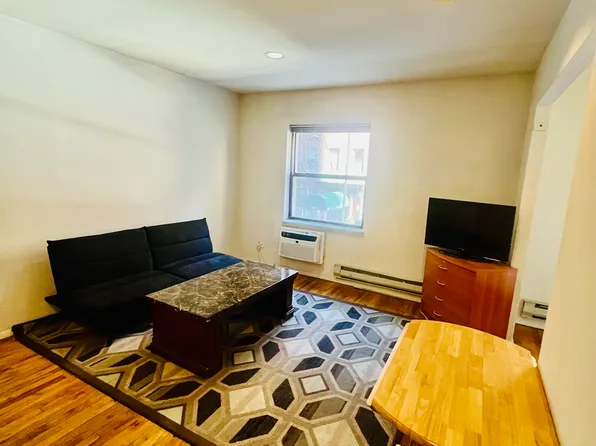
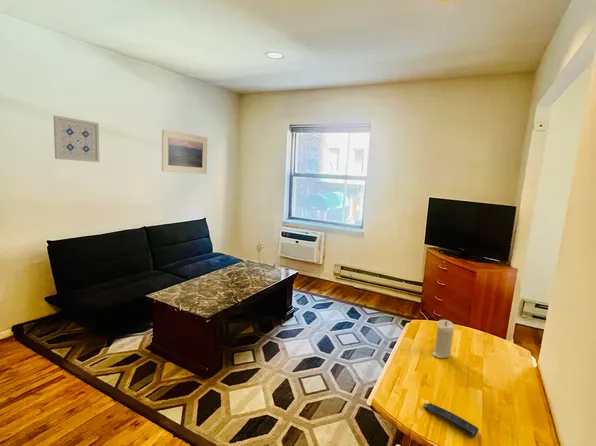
+ remote control (448, 417)
+ wall art (77, 140)
+ candle (443, 338)
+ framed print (186, 153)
